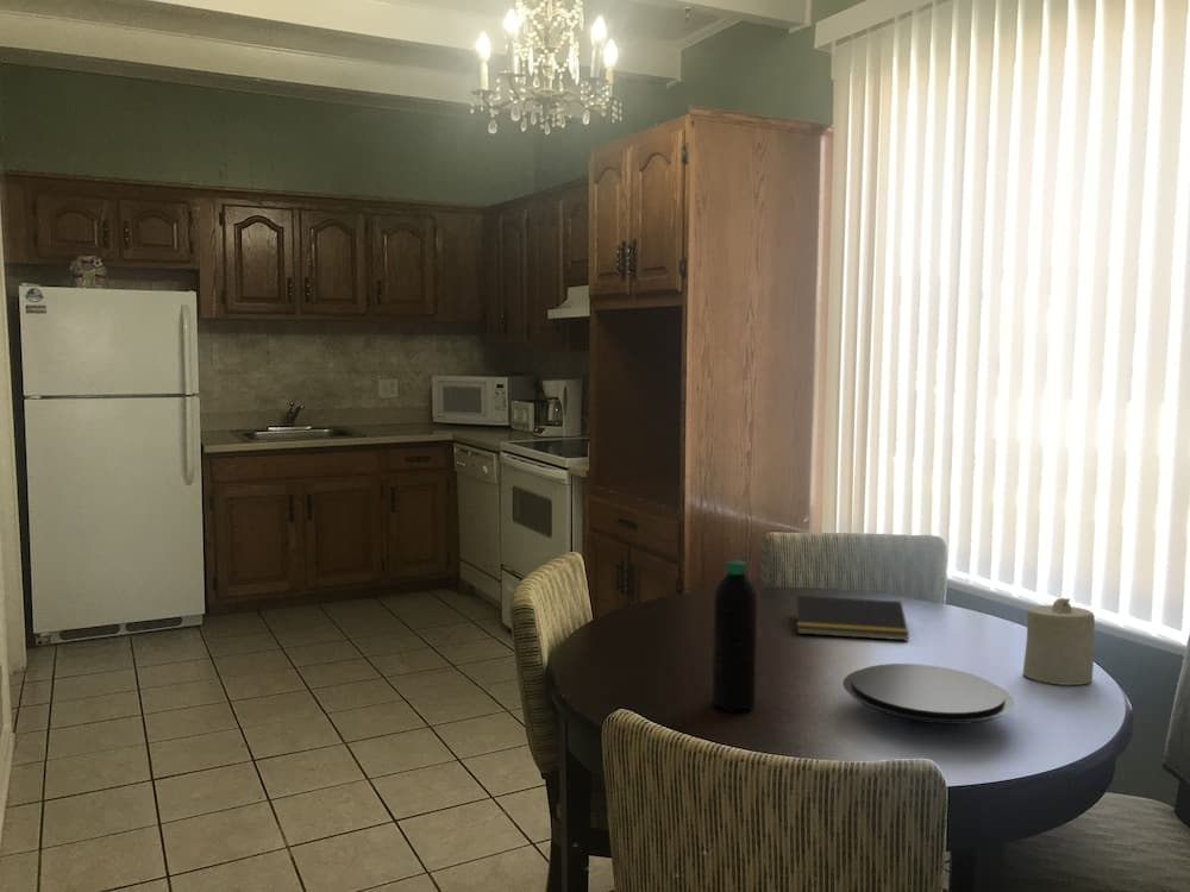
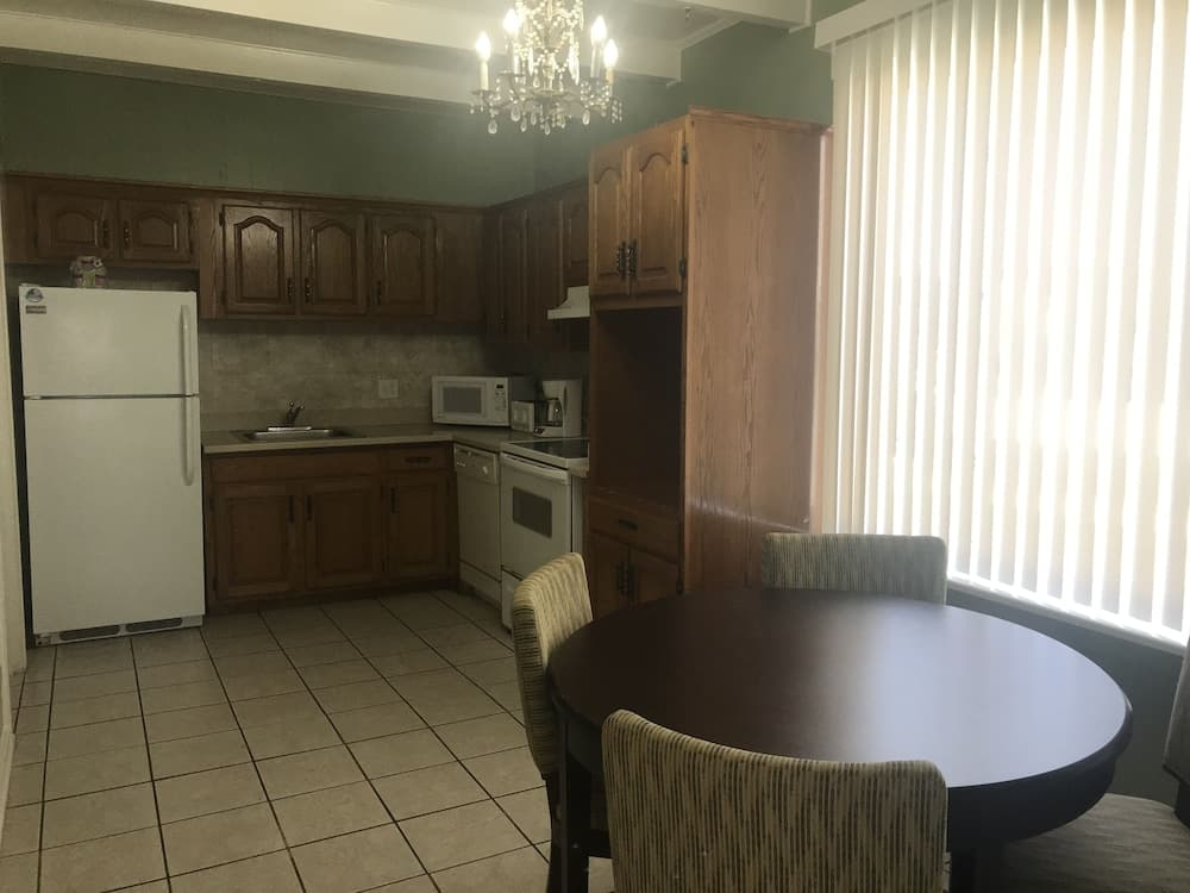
- candle (1059, 637)
- plate (926, 701)
- water bottle (734, 634)
- notepad (850, 616)
